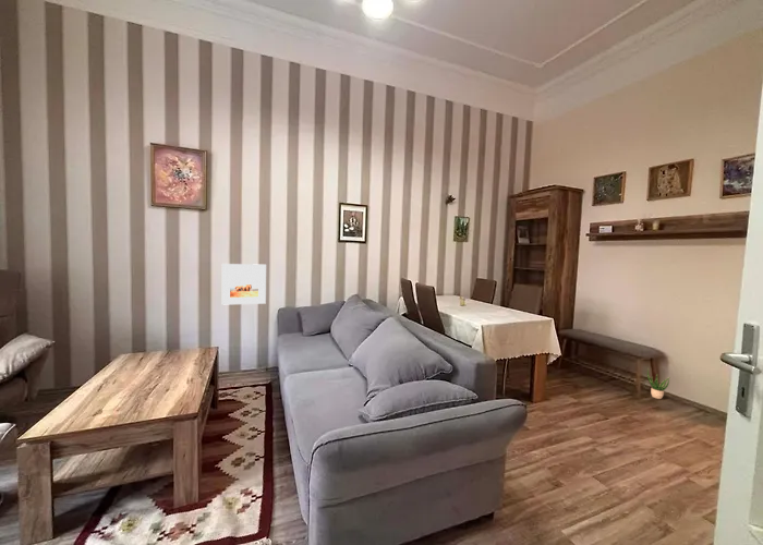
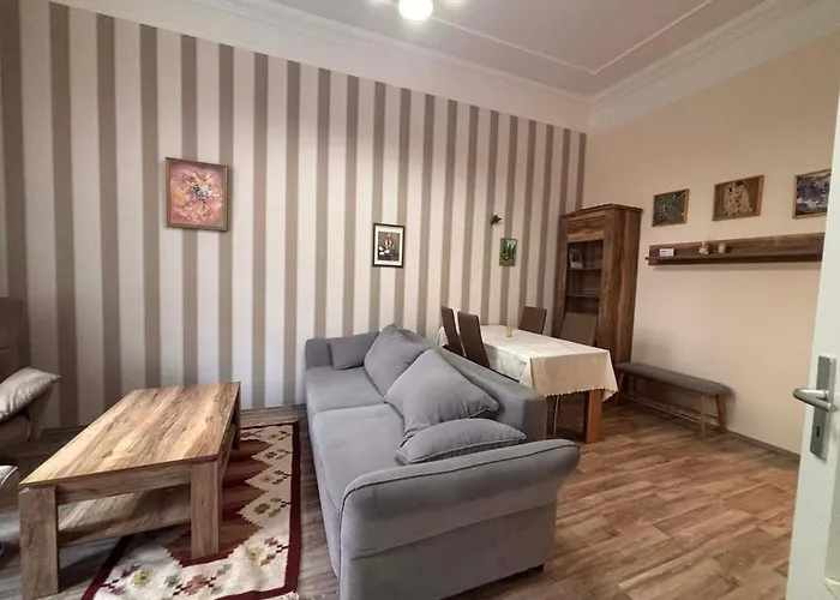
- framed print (244, 283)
- potted plant (657, 384)
